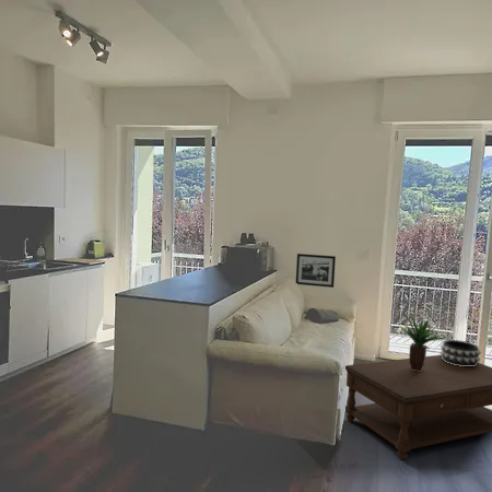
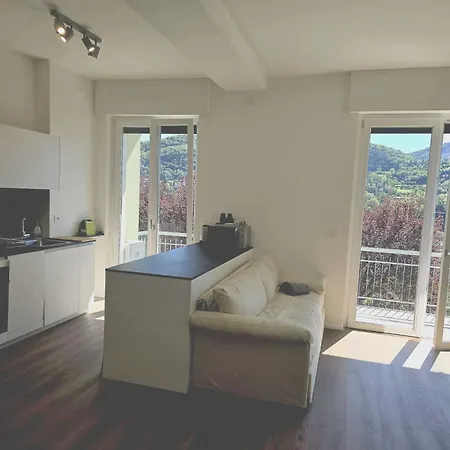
- picture frame (315, 270)
- decorative bowl (459, 352)
- coffee table (431, 399)
- potted plant (421, 343)
